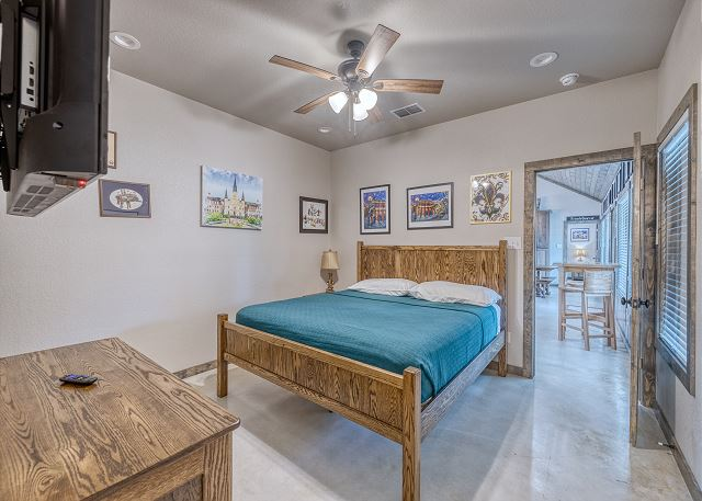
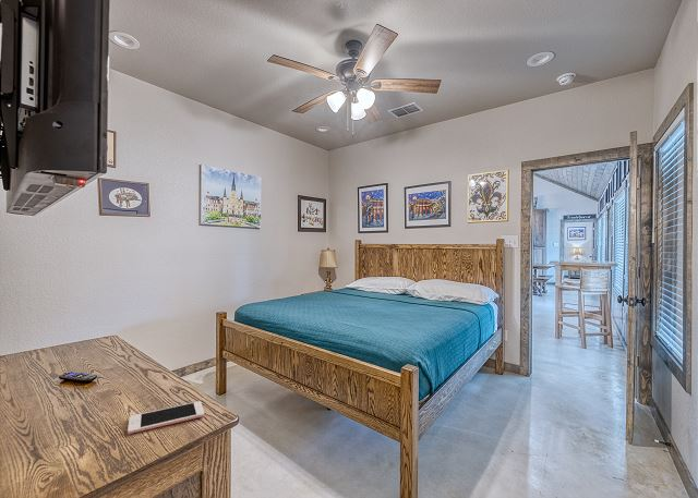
+ cell phone (167, 416)
